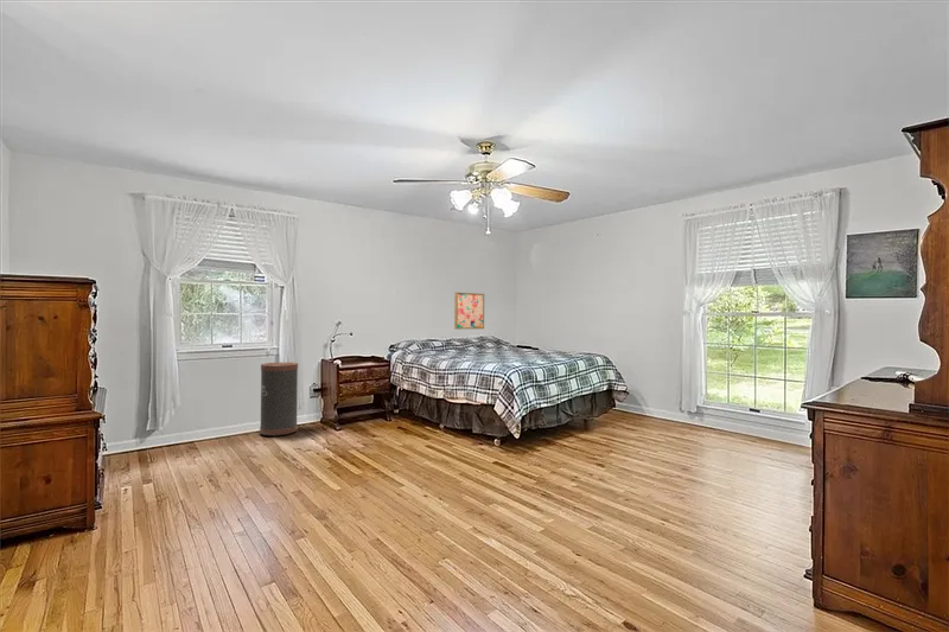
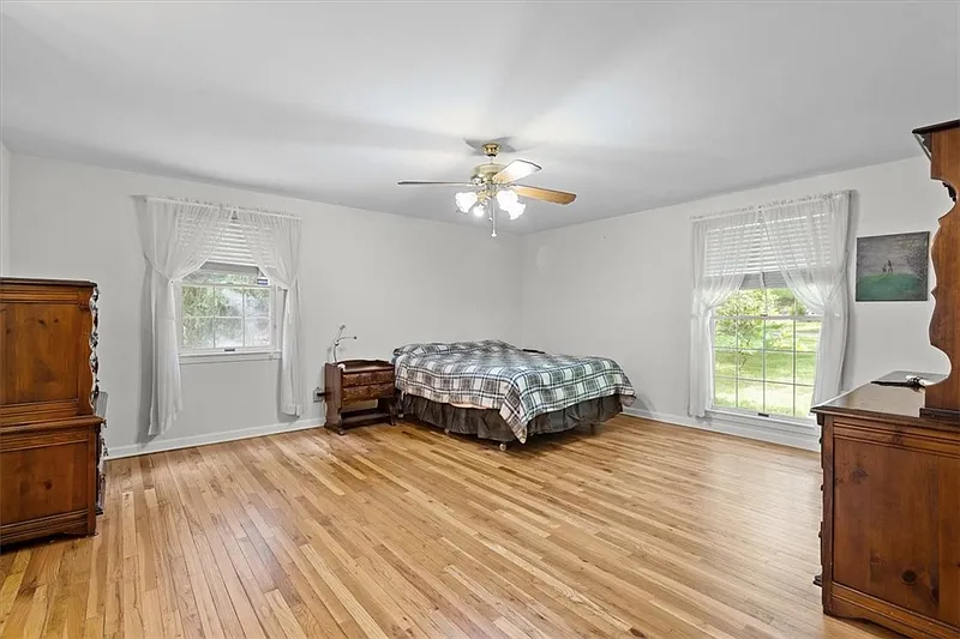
- trash can (279, 397)
- wall art (470, 311)
